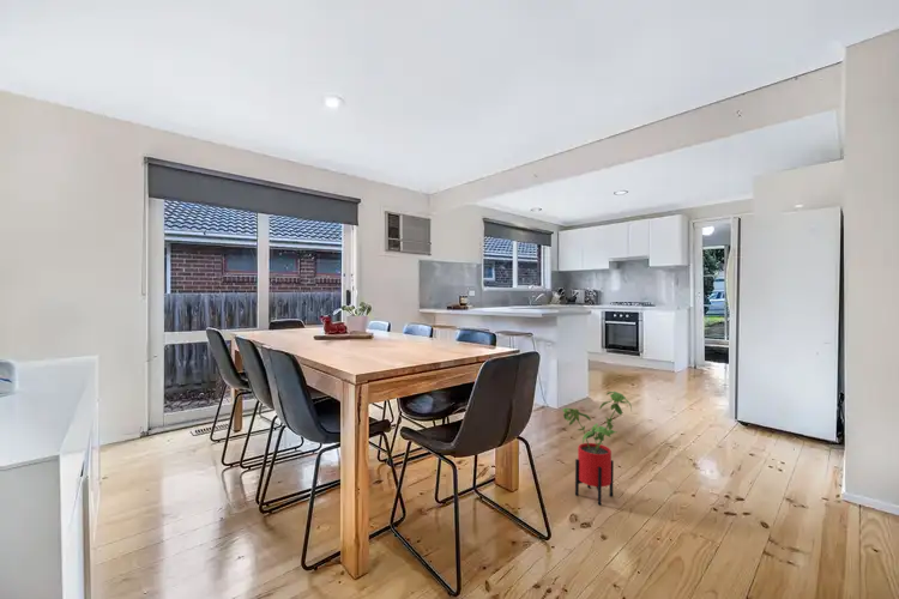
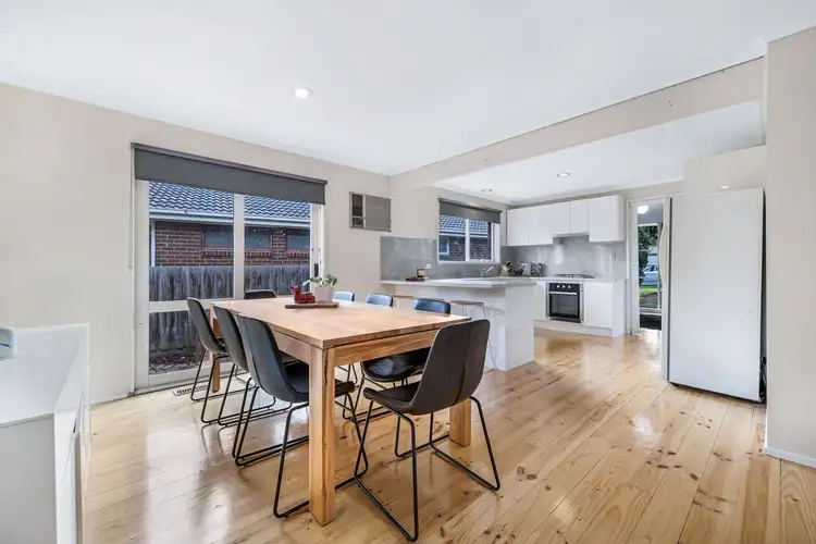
- house plant (598, 443)
